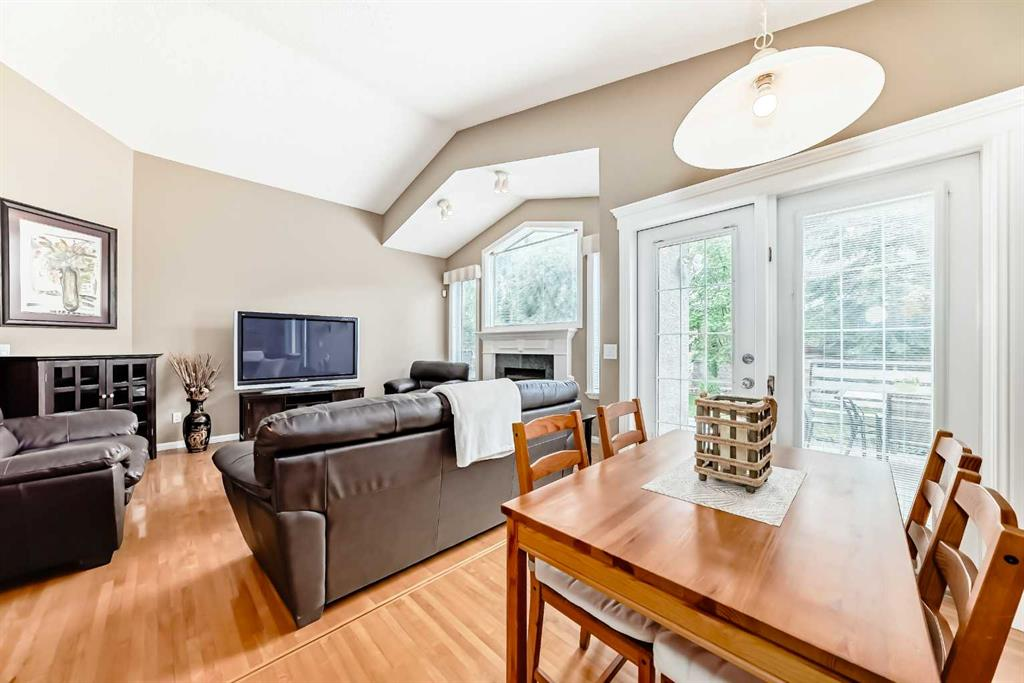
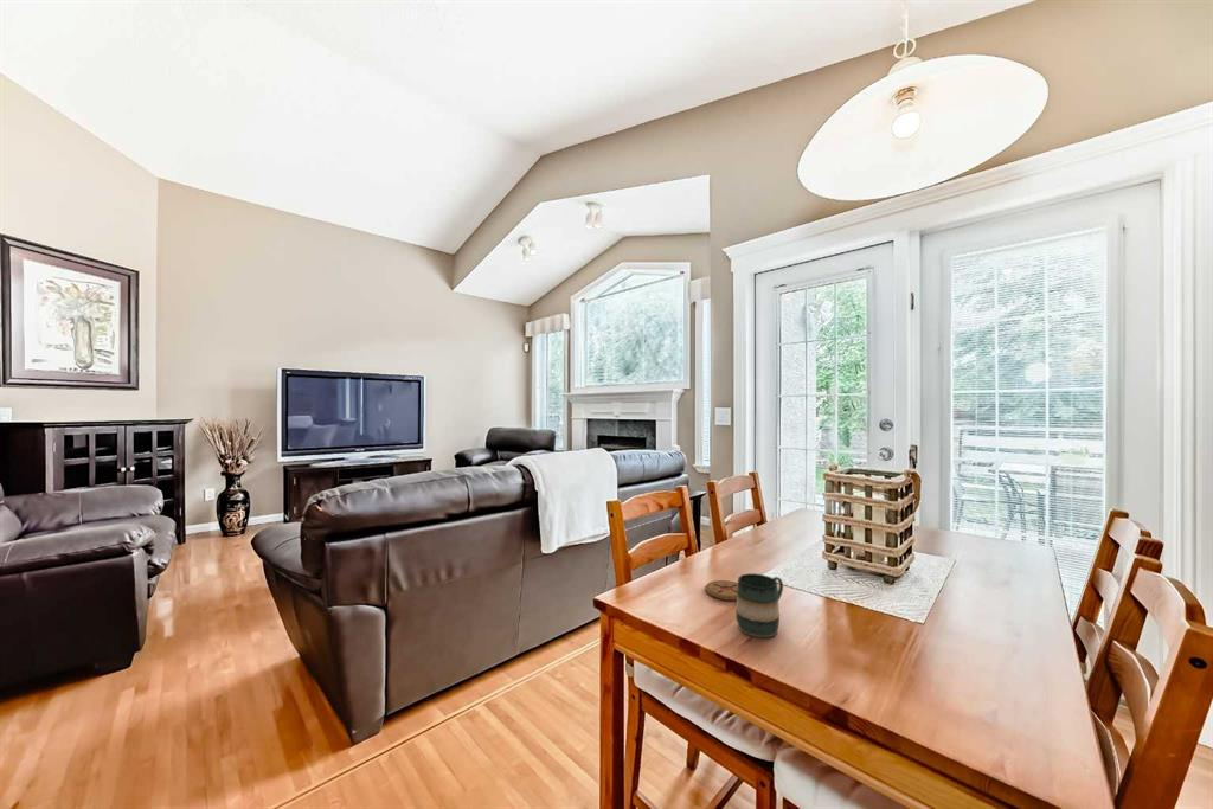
+ mug (763, 602)
+ coaster (726, 590)
